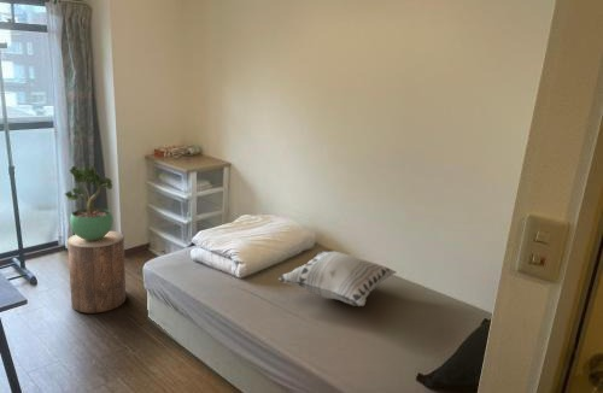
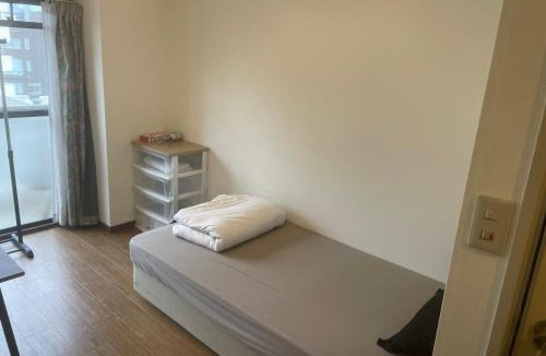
- decorative pillow (338, 275)
- stool (98, 270)
- potted plant (92, 201)
